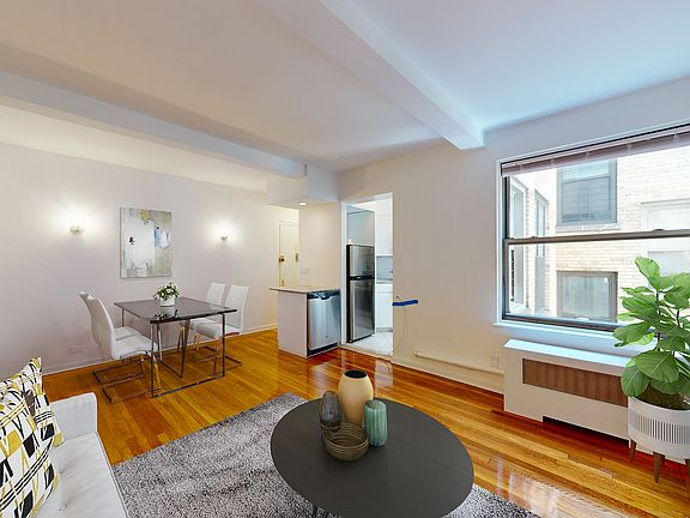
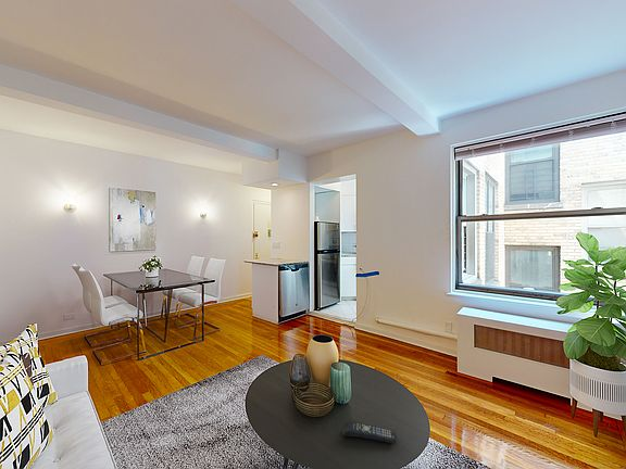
+ remote control (368, 432)
